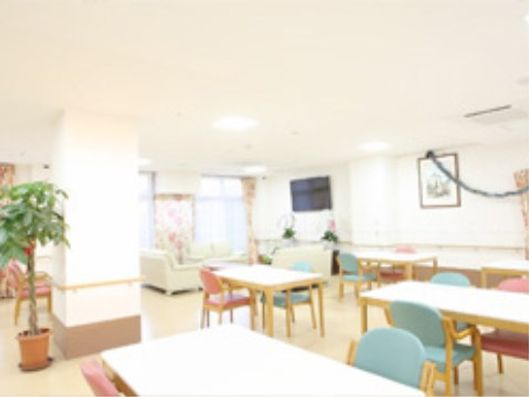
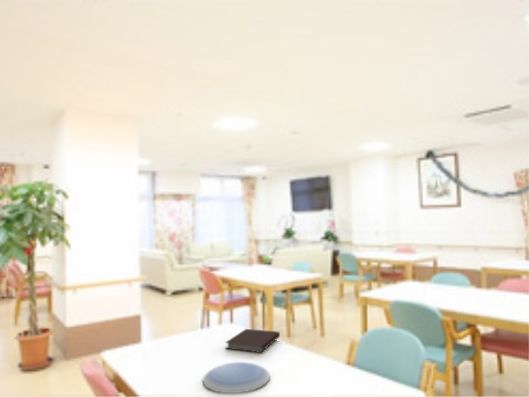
+ notebook (253, 339)
+ plate (236, 373)
